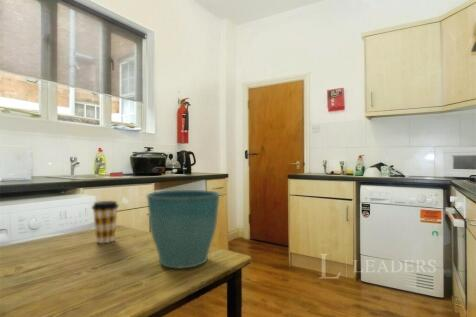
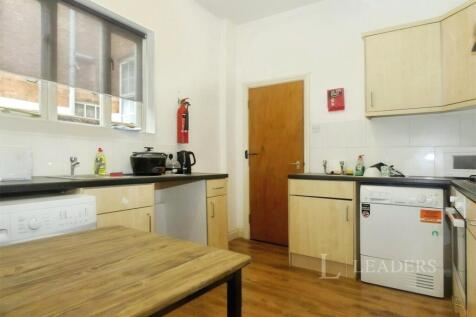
- flower pot (184, 226)
- coffee cup (105, 221)
